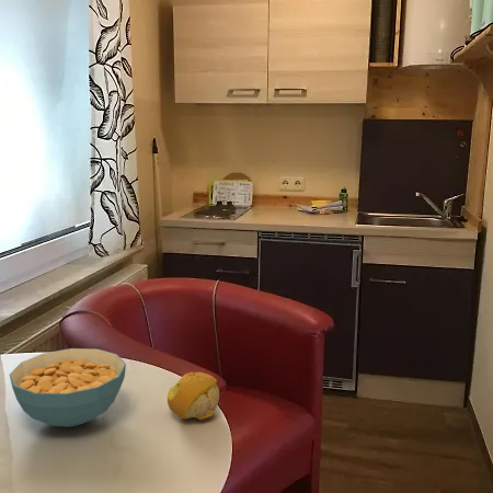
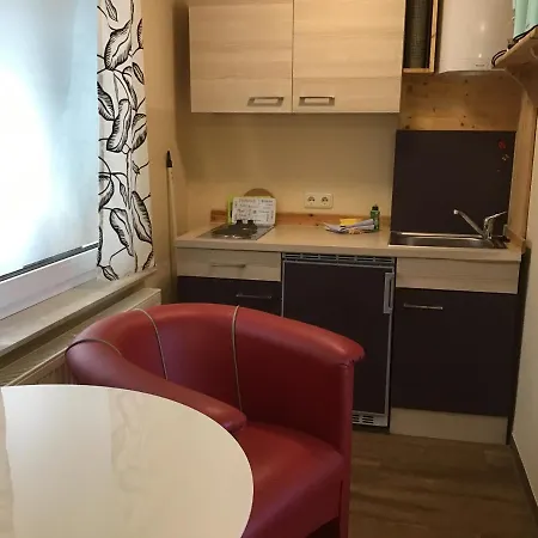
- fruit (193, 393)
- cereal bowl (70, 393)
